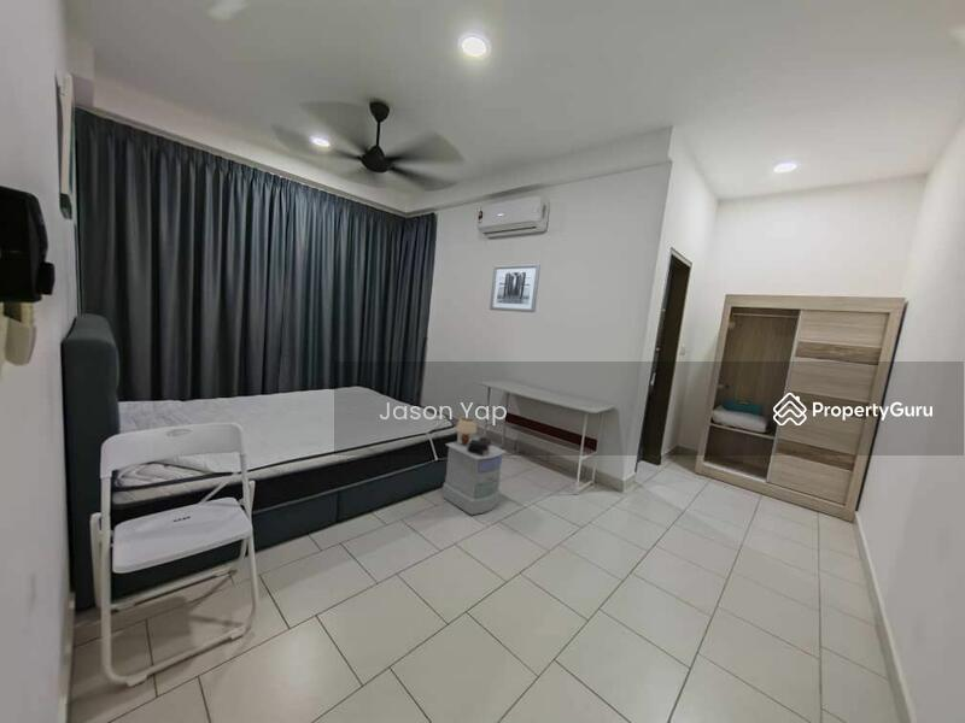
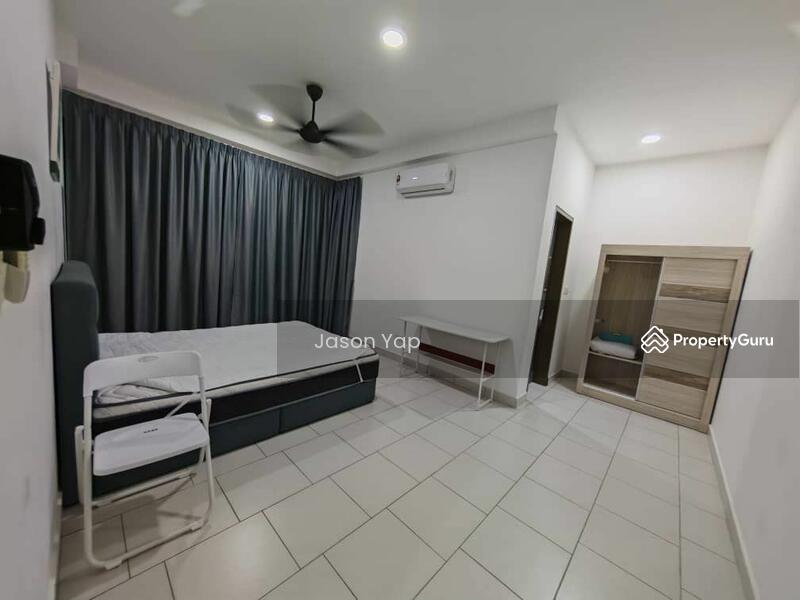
- nightstand (476, 460)
- wall art (513, 288)
